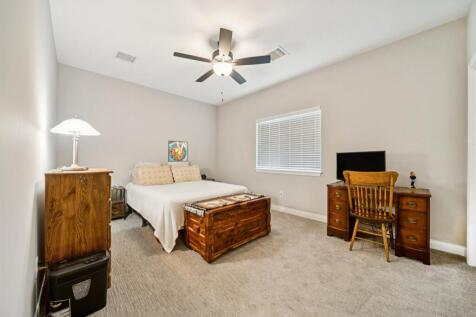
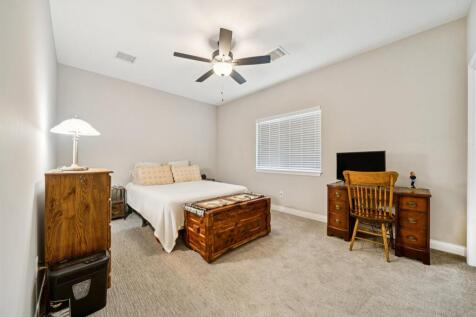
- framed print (178, 151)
